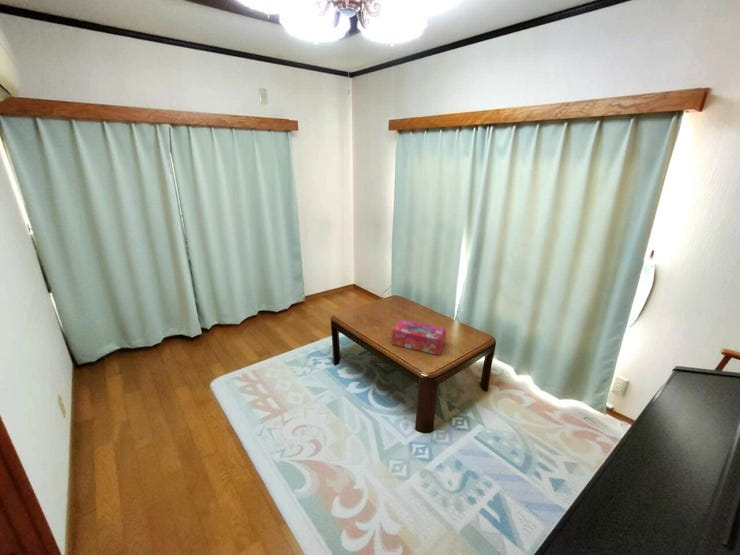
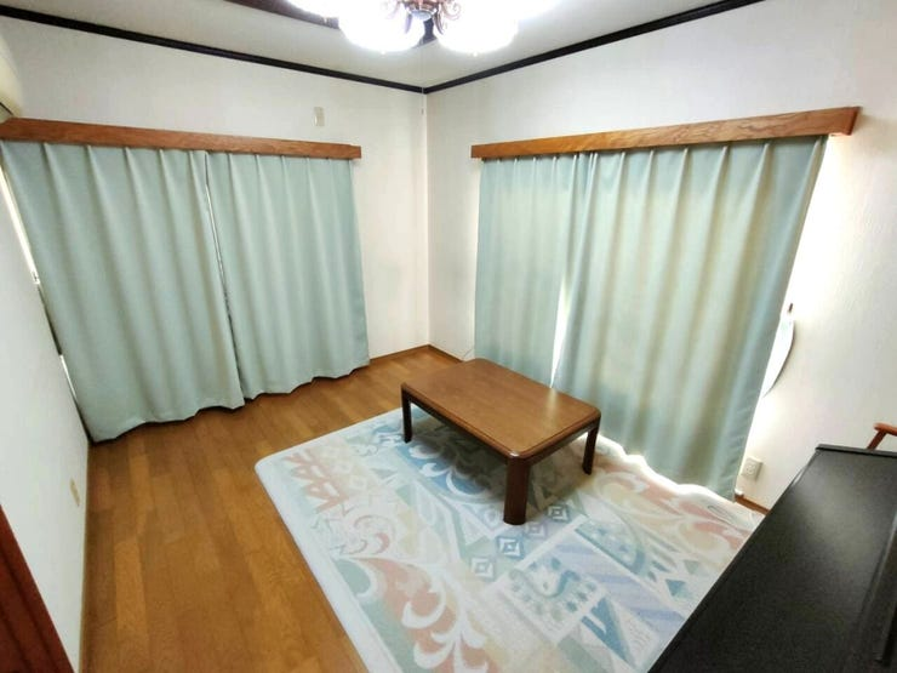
- tissue box (419, 336)
